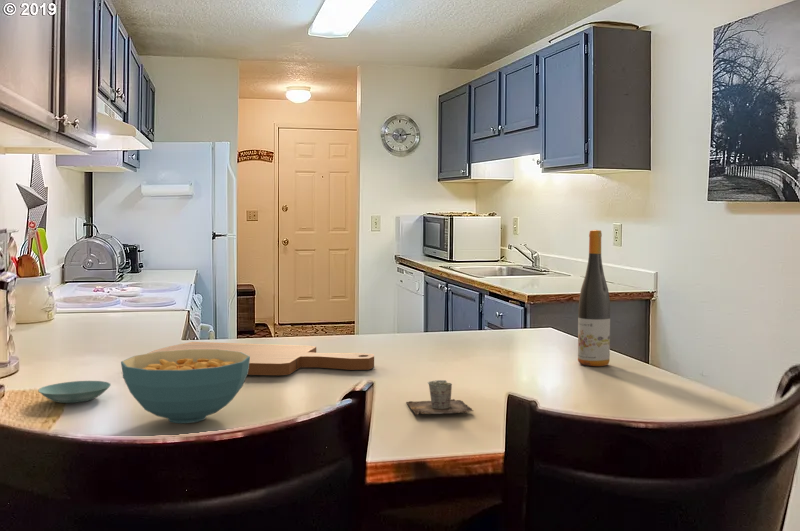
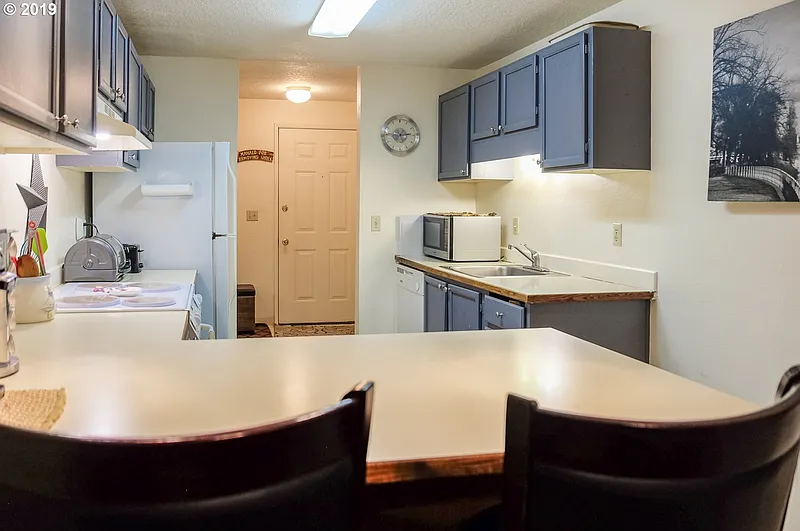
- cup (438, 395)
- cutting board (246, 354)
- saucer (75, 392)
- cereal bowl (187, 388)
- wine bottle (594, 296)
